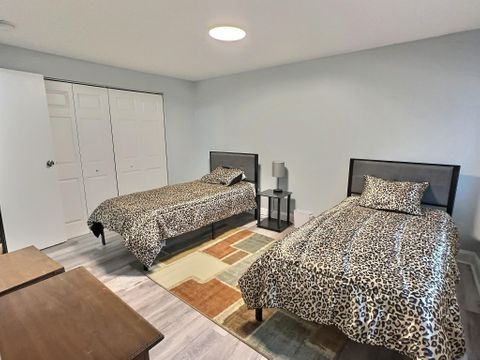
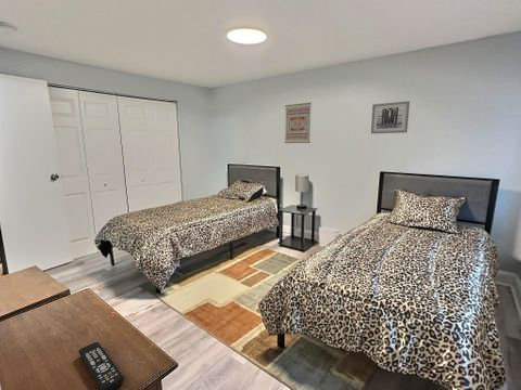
+ wall art (389, 118)
+ remote control (100, 365)
+ wall art (297, 123)
